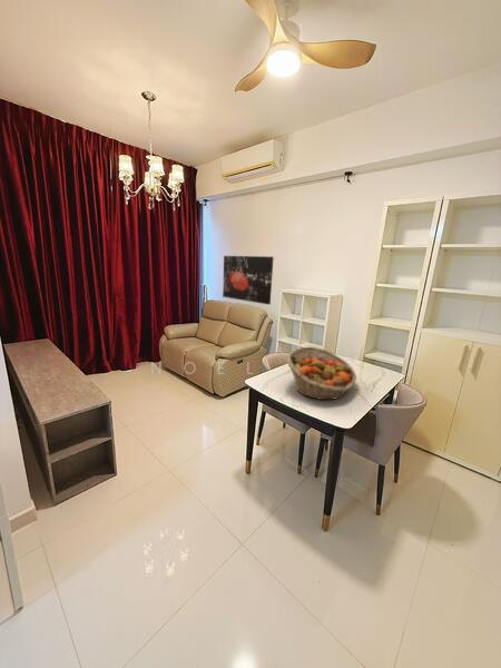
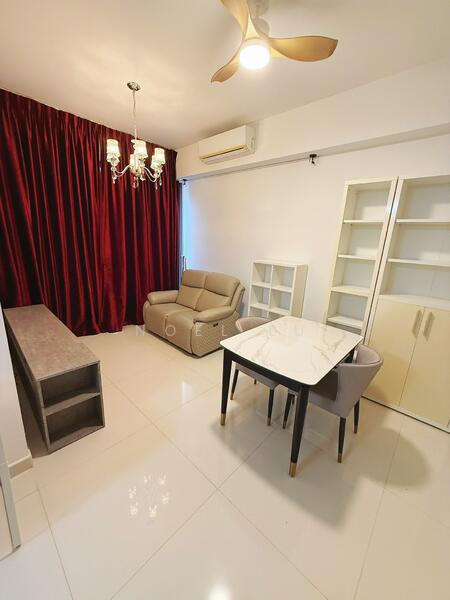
- wall art (245, 278)
- fruit basket (321, 372)
